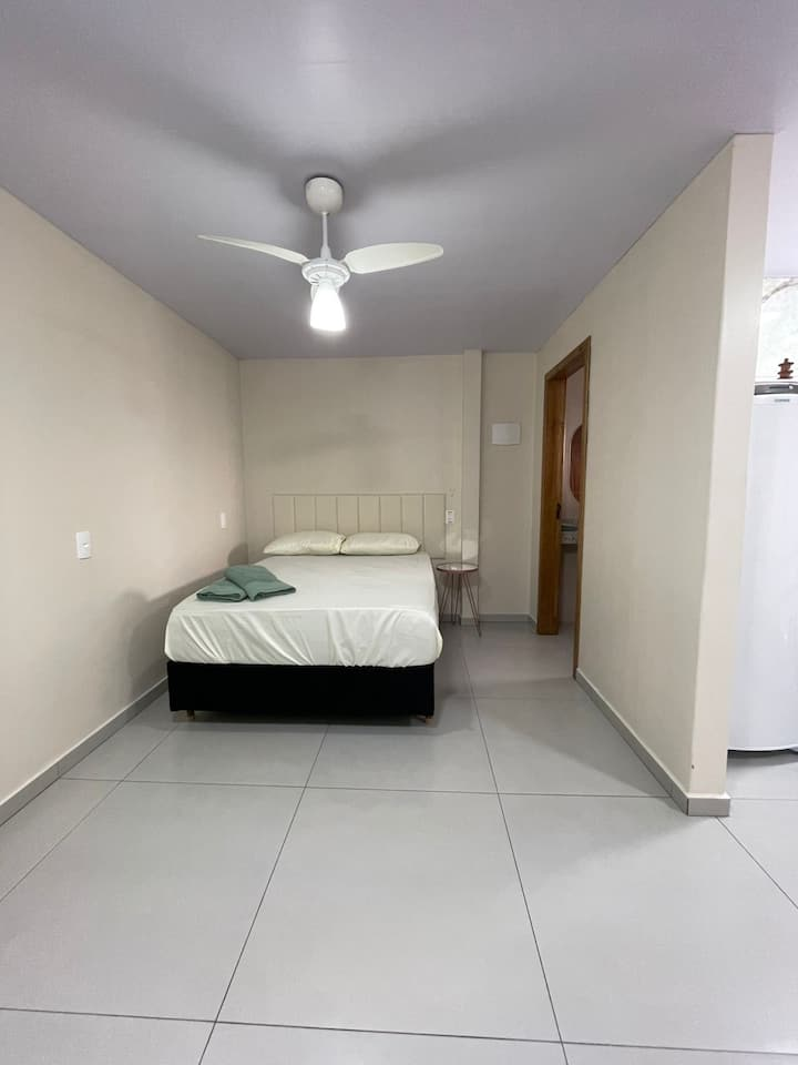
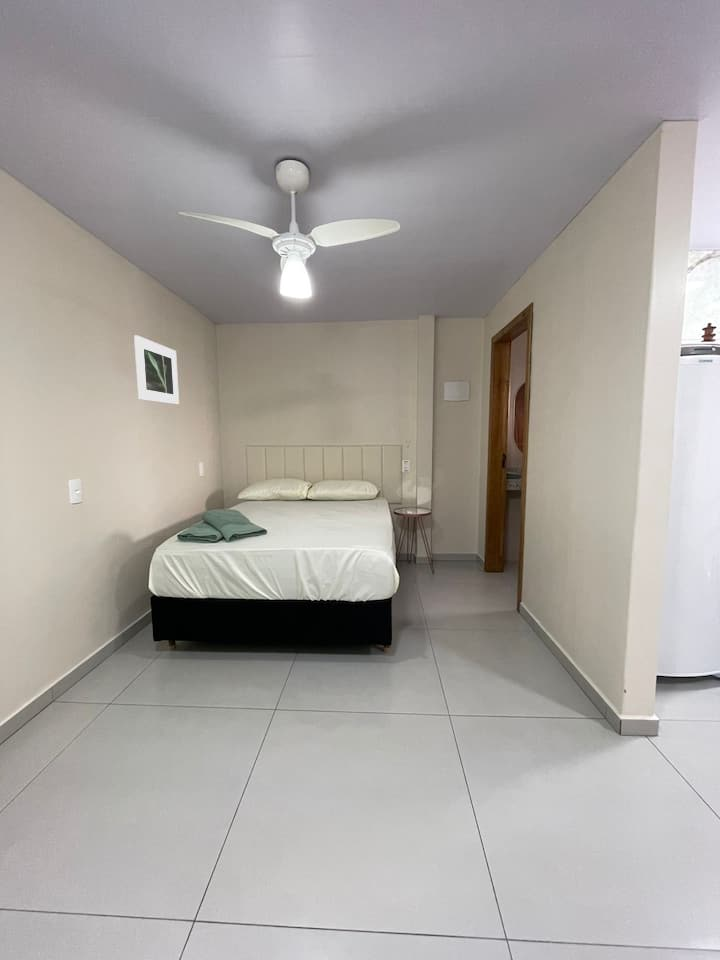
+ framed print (158, 373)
